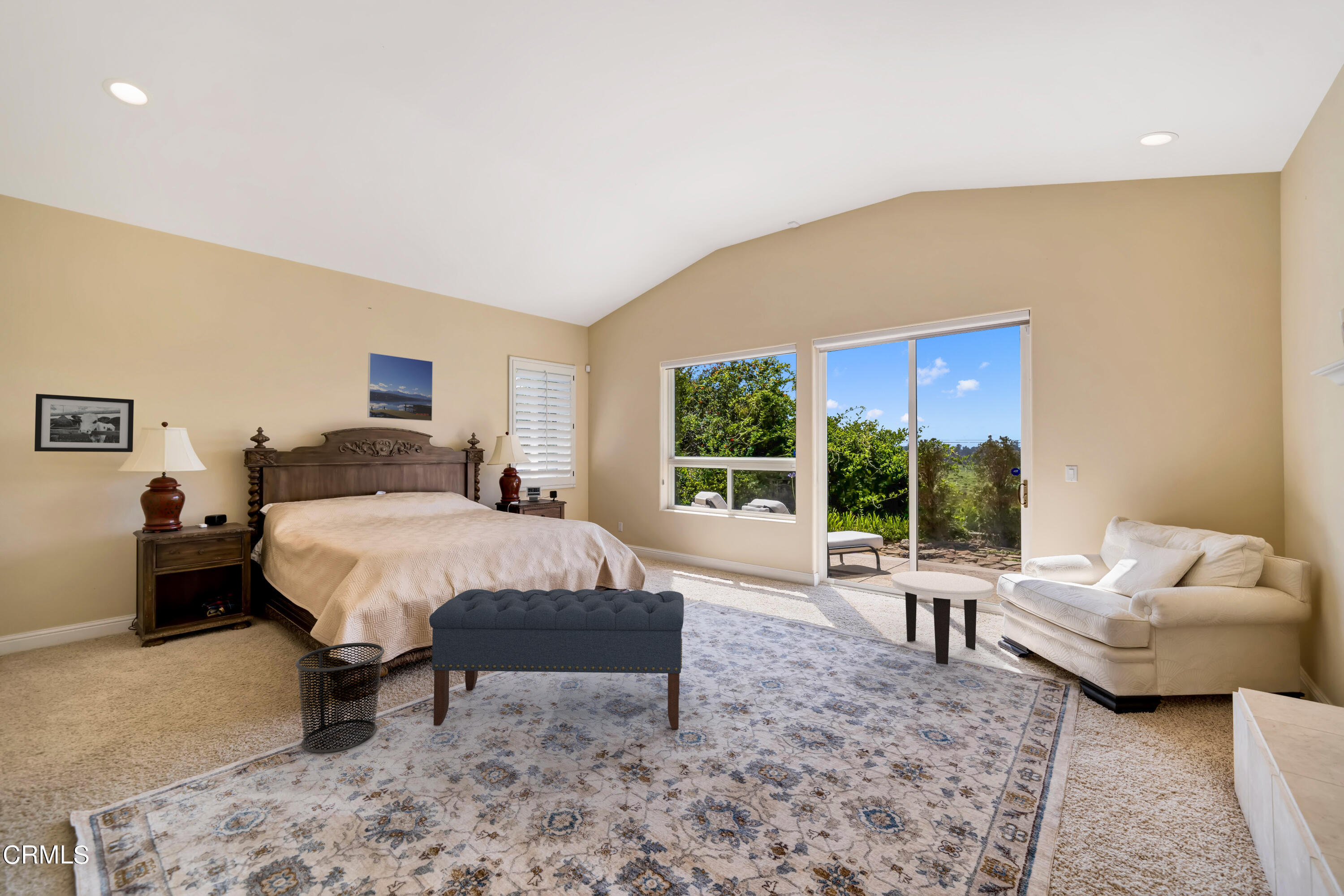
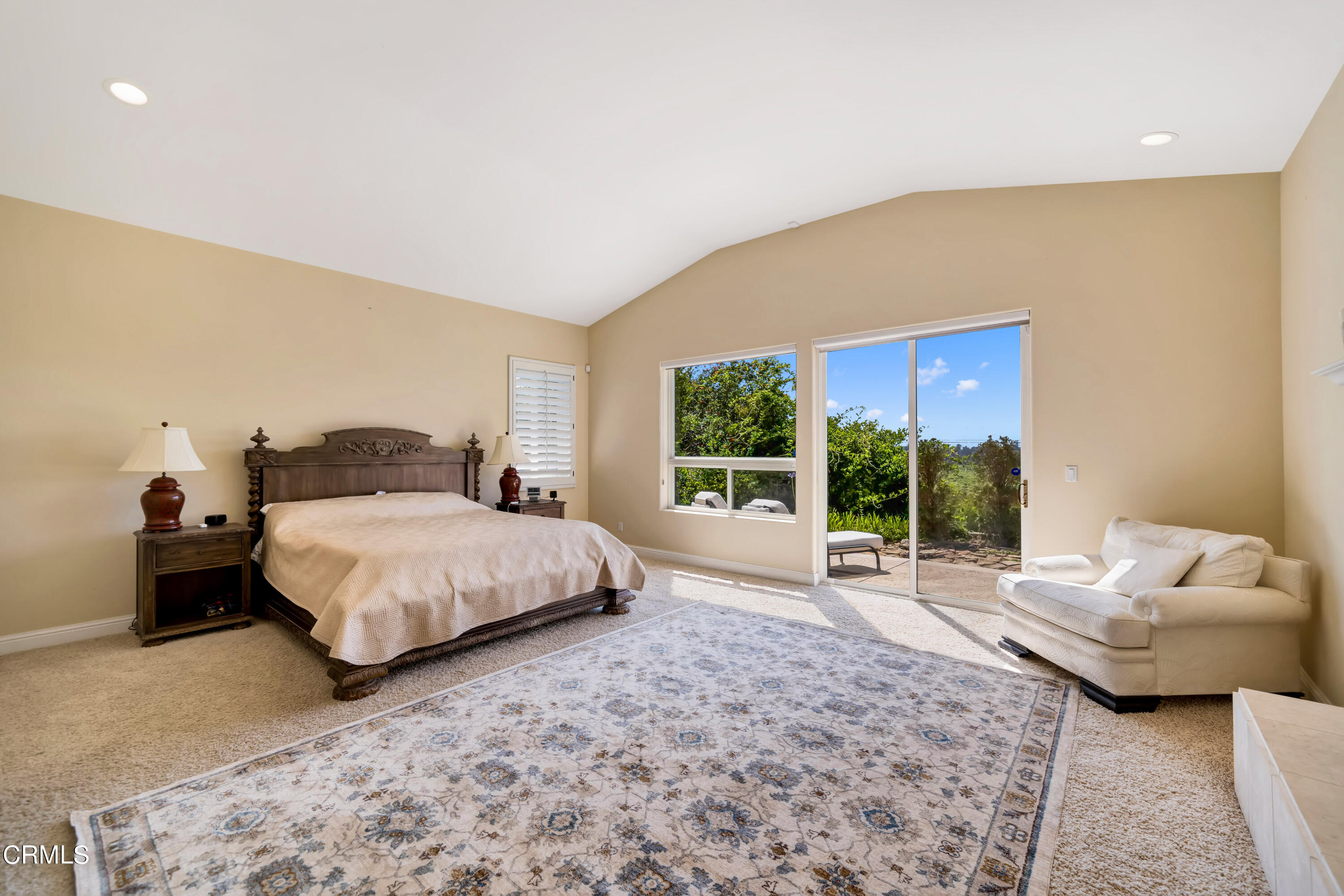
- waste bin (340, 696)
- side table (941, 616)
- picture frame (86, 424)
- bench (565, 651)
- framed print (401, 388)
